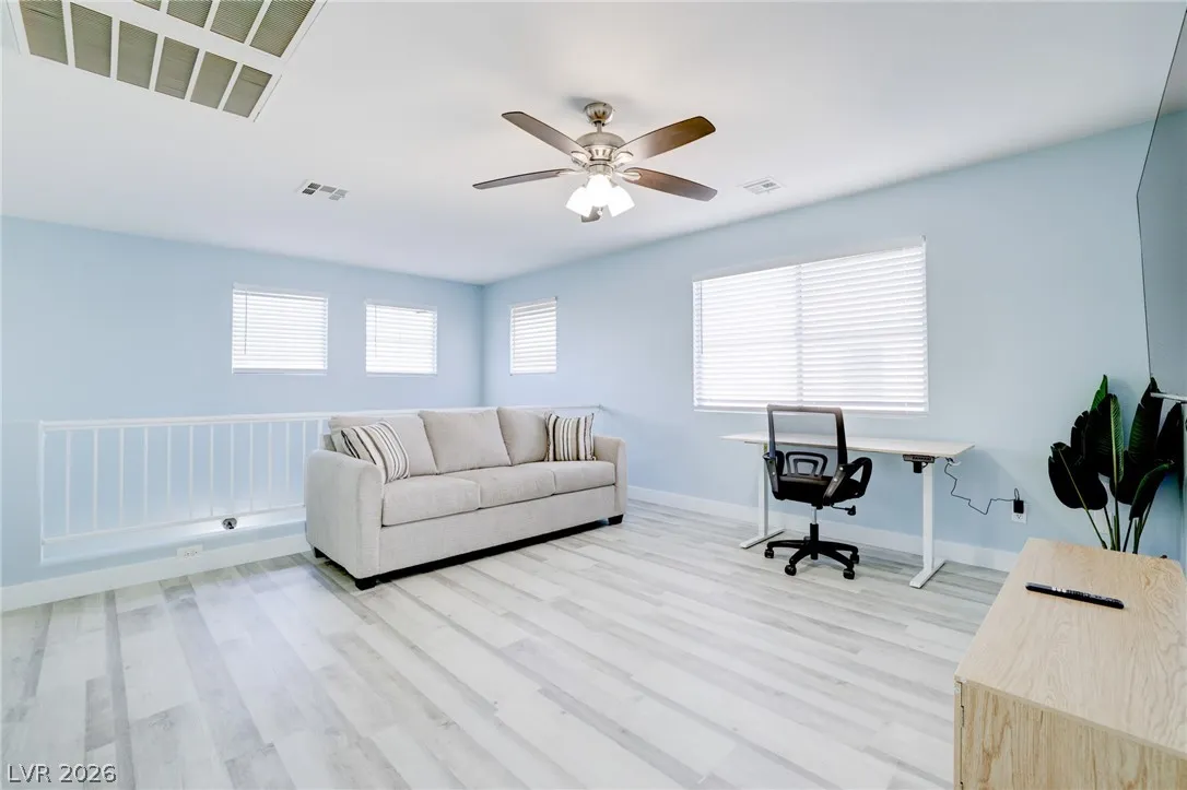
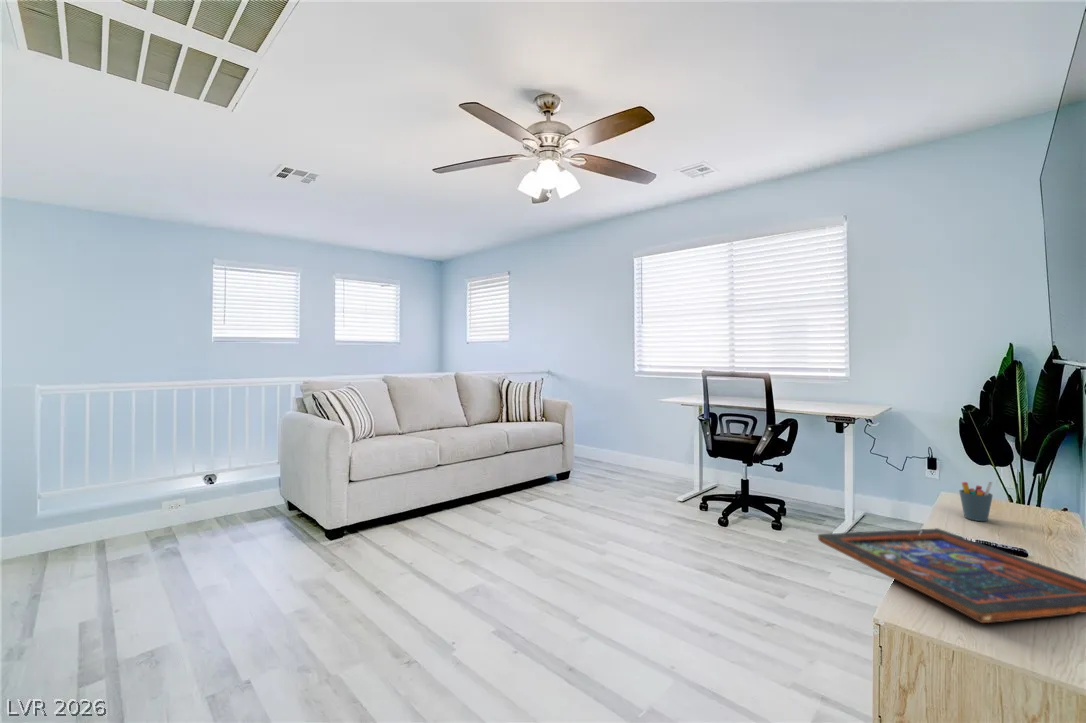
+ religious icon (955, 566)
+ pen holder (975, 498)
